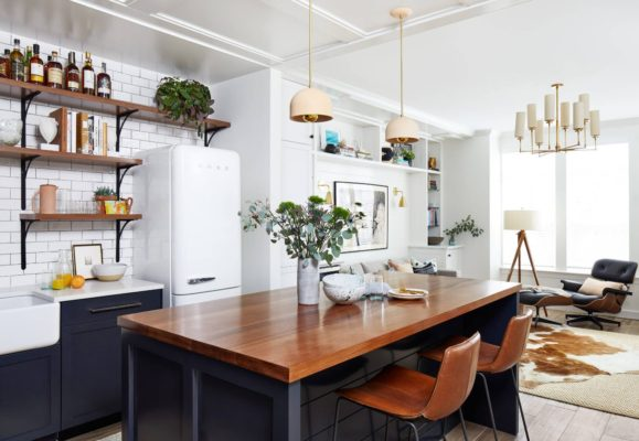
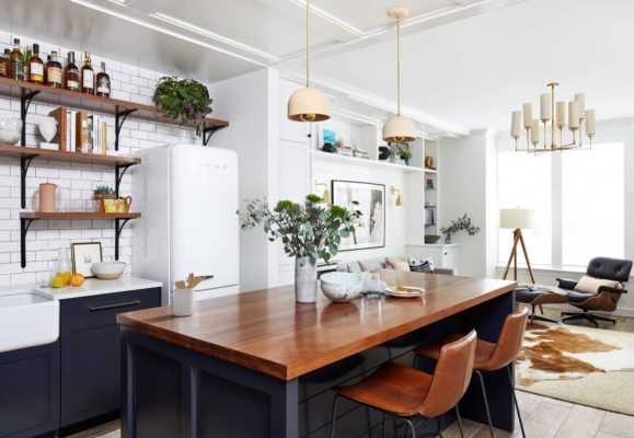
+ utensil holder (188, 293)
